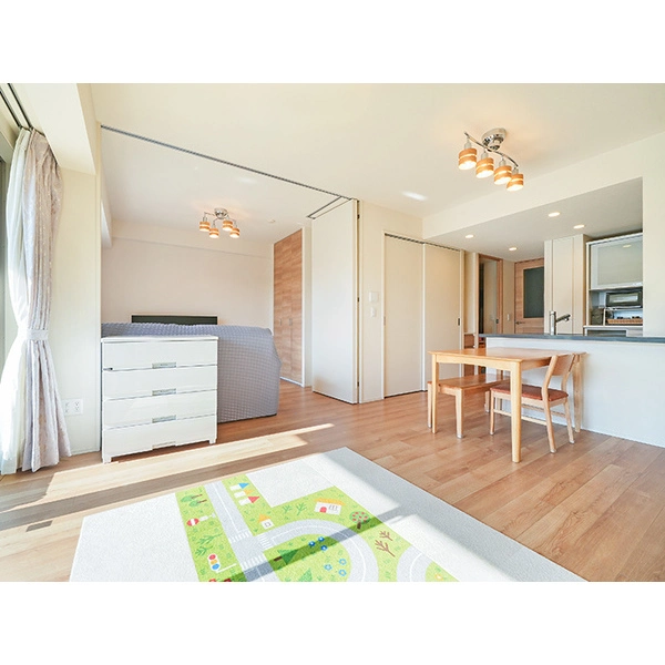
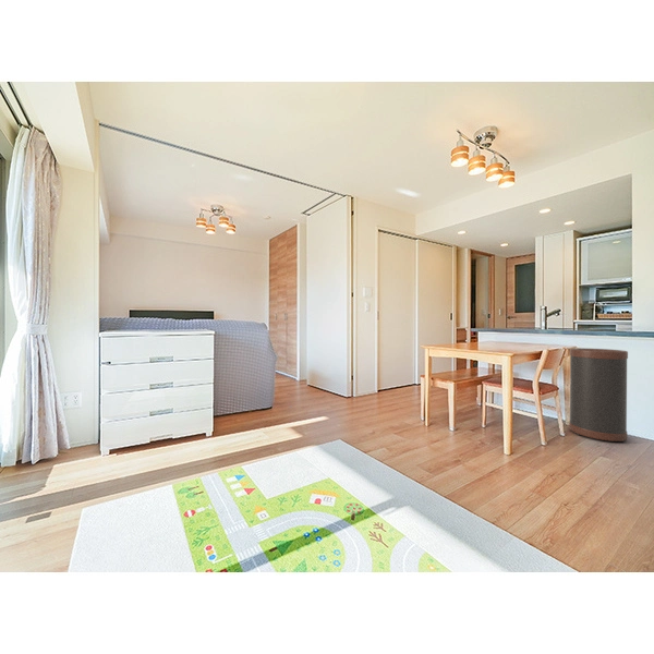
+ trash can (596, 392)
